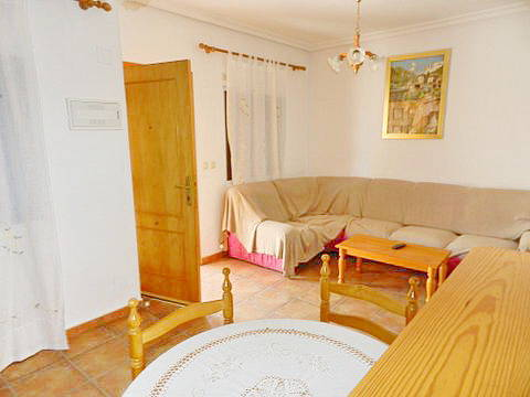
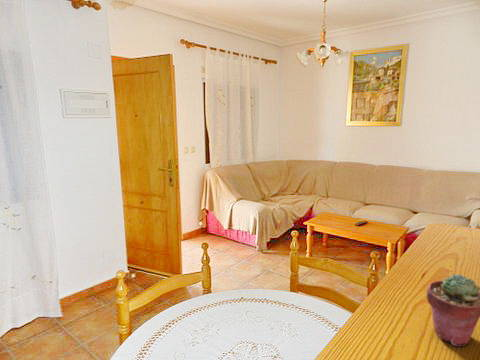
+ potted succulent (454, 304)
